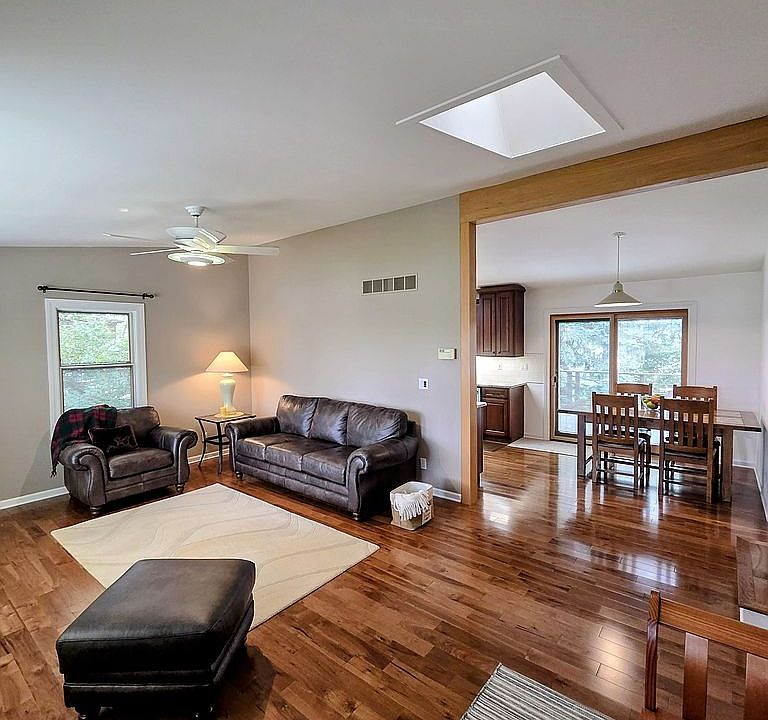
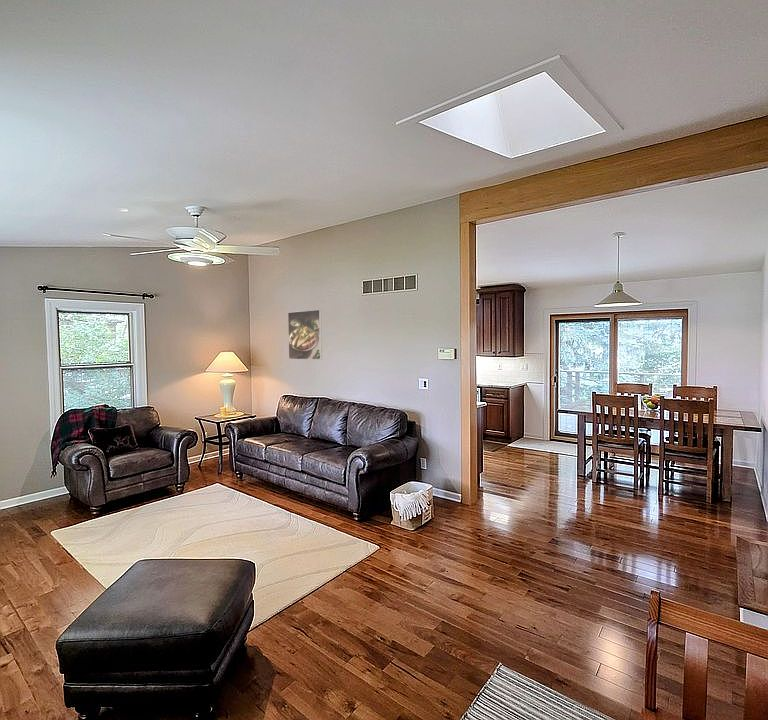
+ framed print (304, 335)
